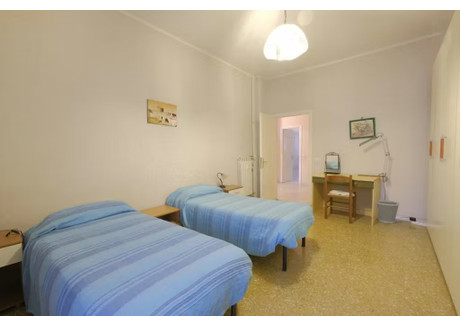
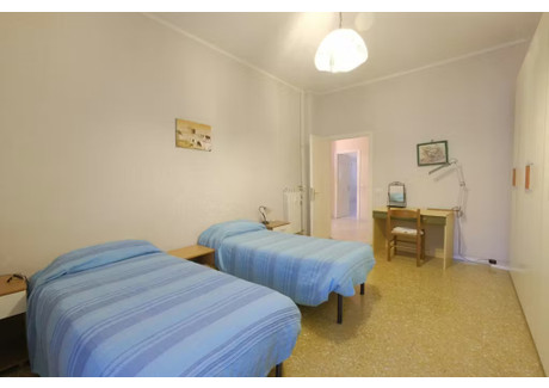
- wastebasket (386, 211)
